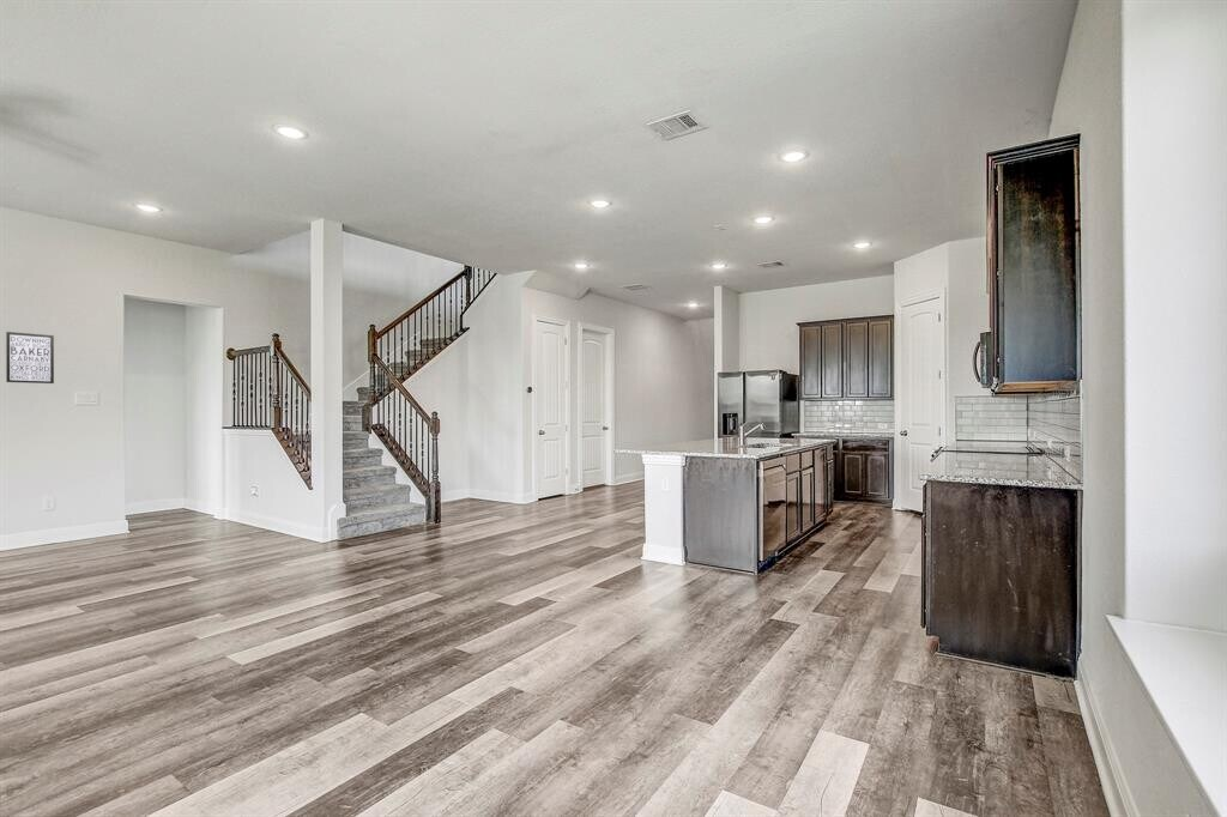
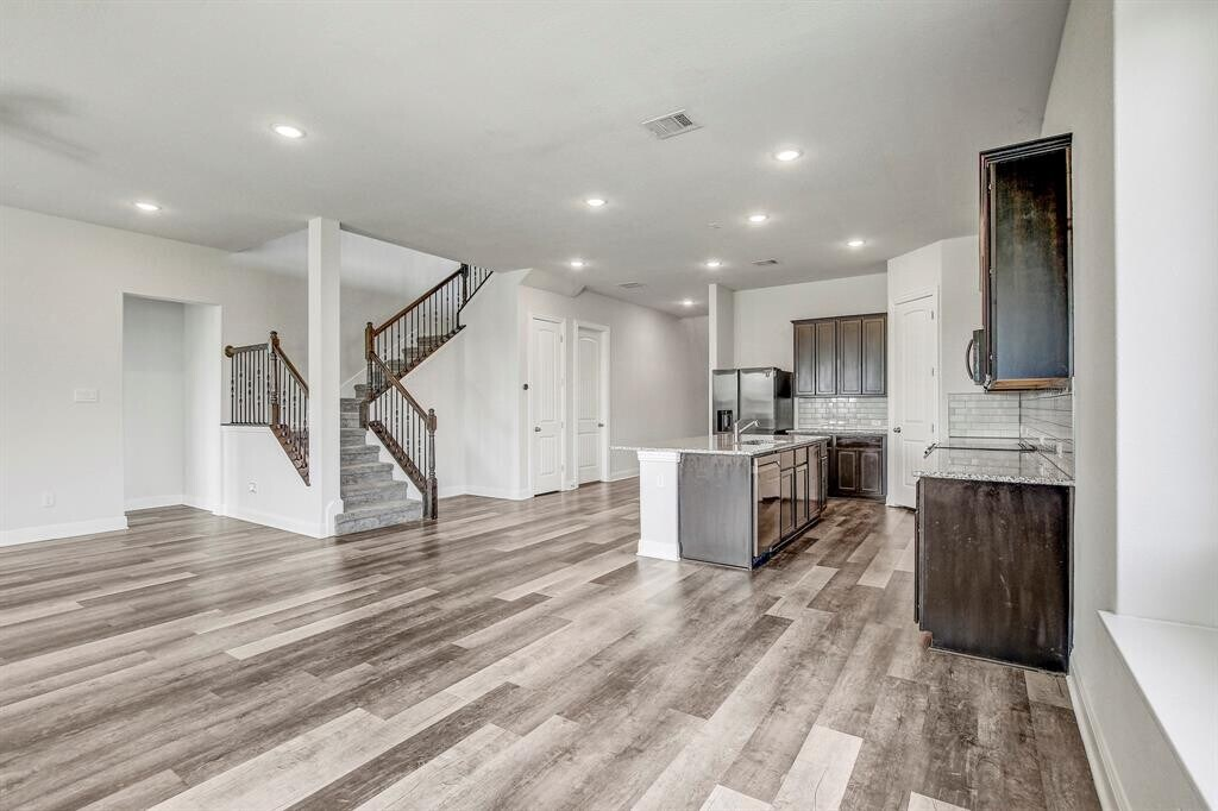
- wall art (30, 358)
